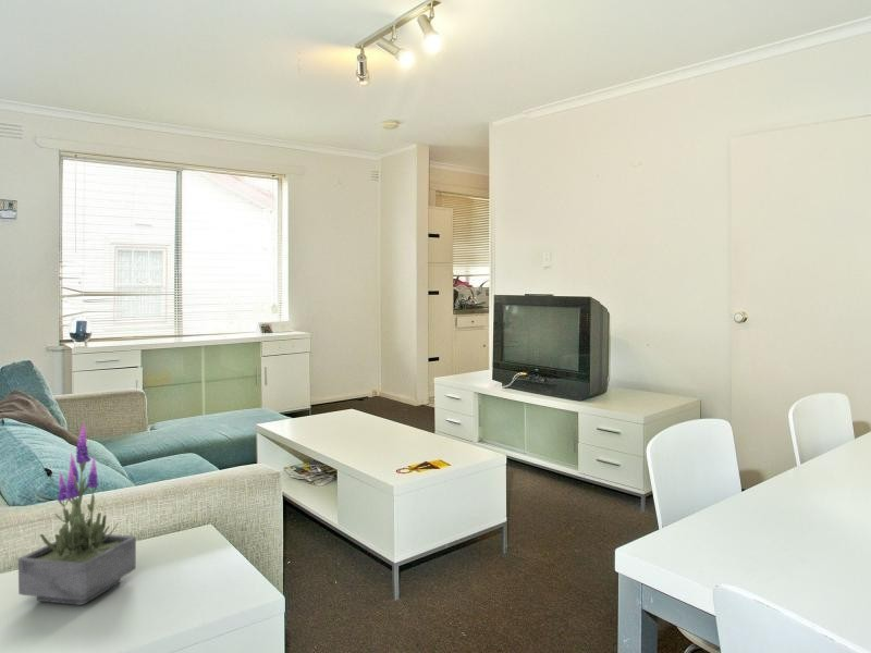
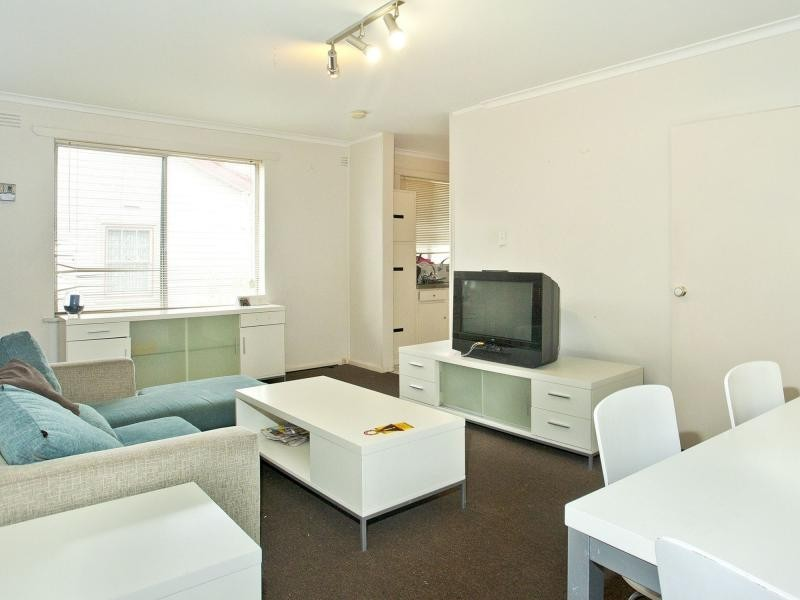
- potted plant (78, 506)
